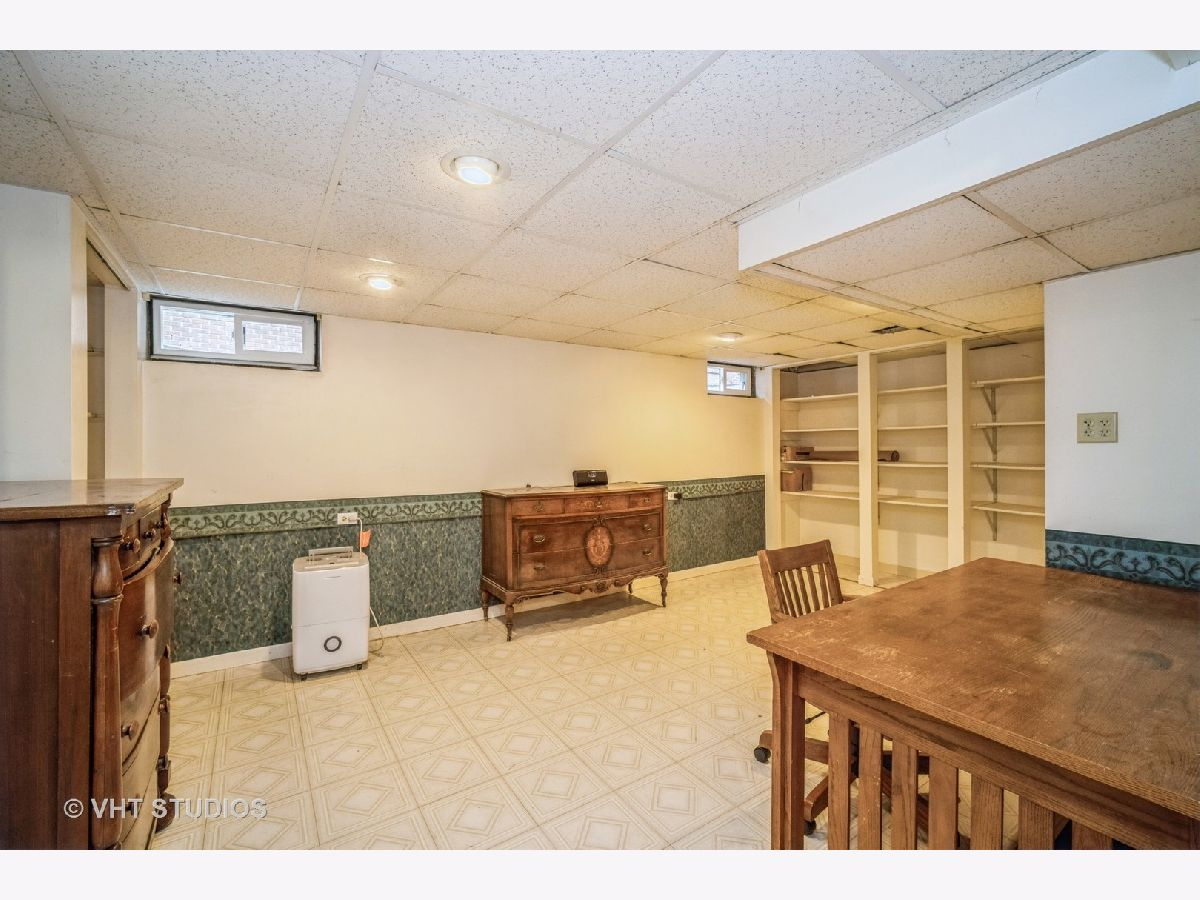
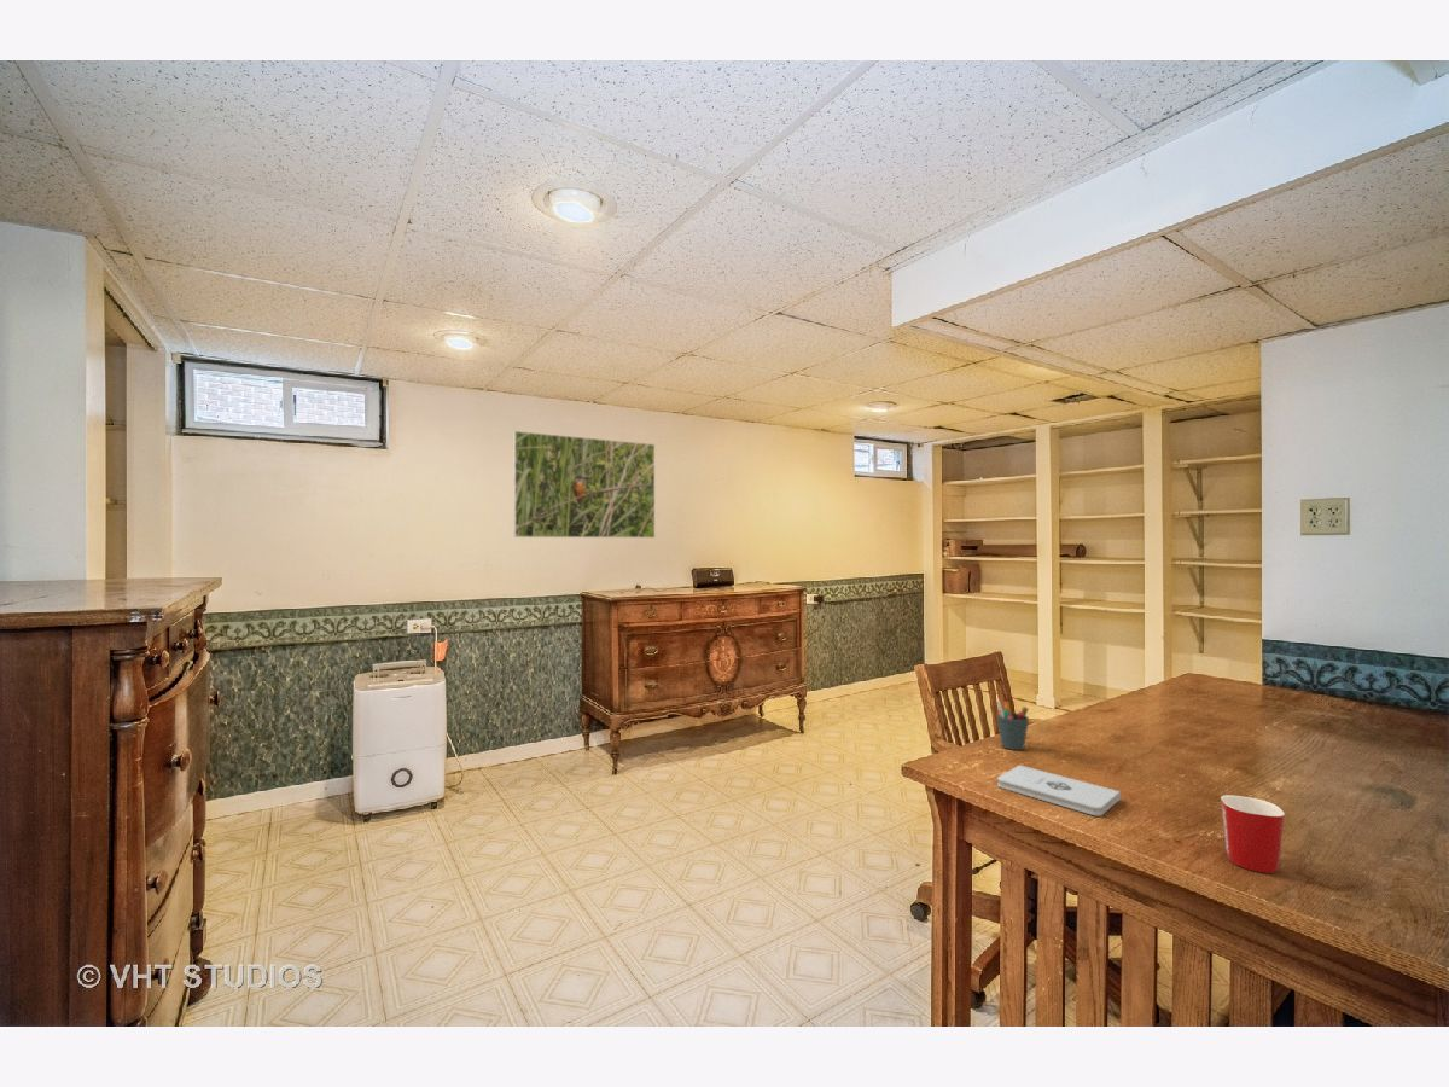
+ mug (1247, 829)
+ pen holder (1012, 722)
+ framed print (588, 488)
+ notepad (1055, 789)
